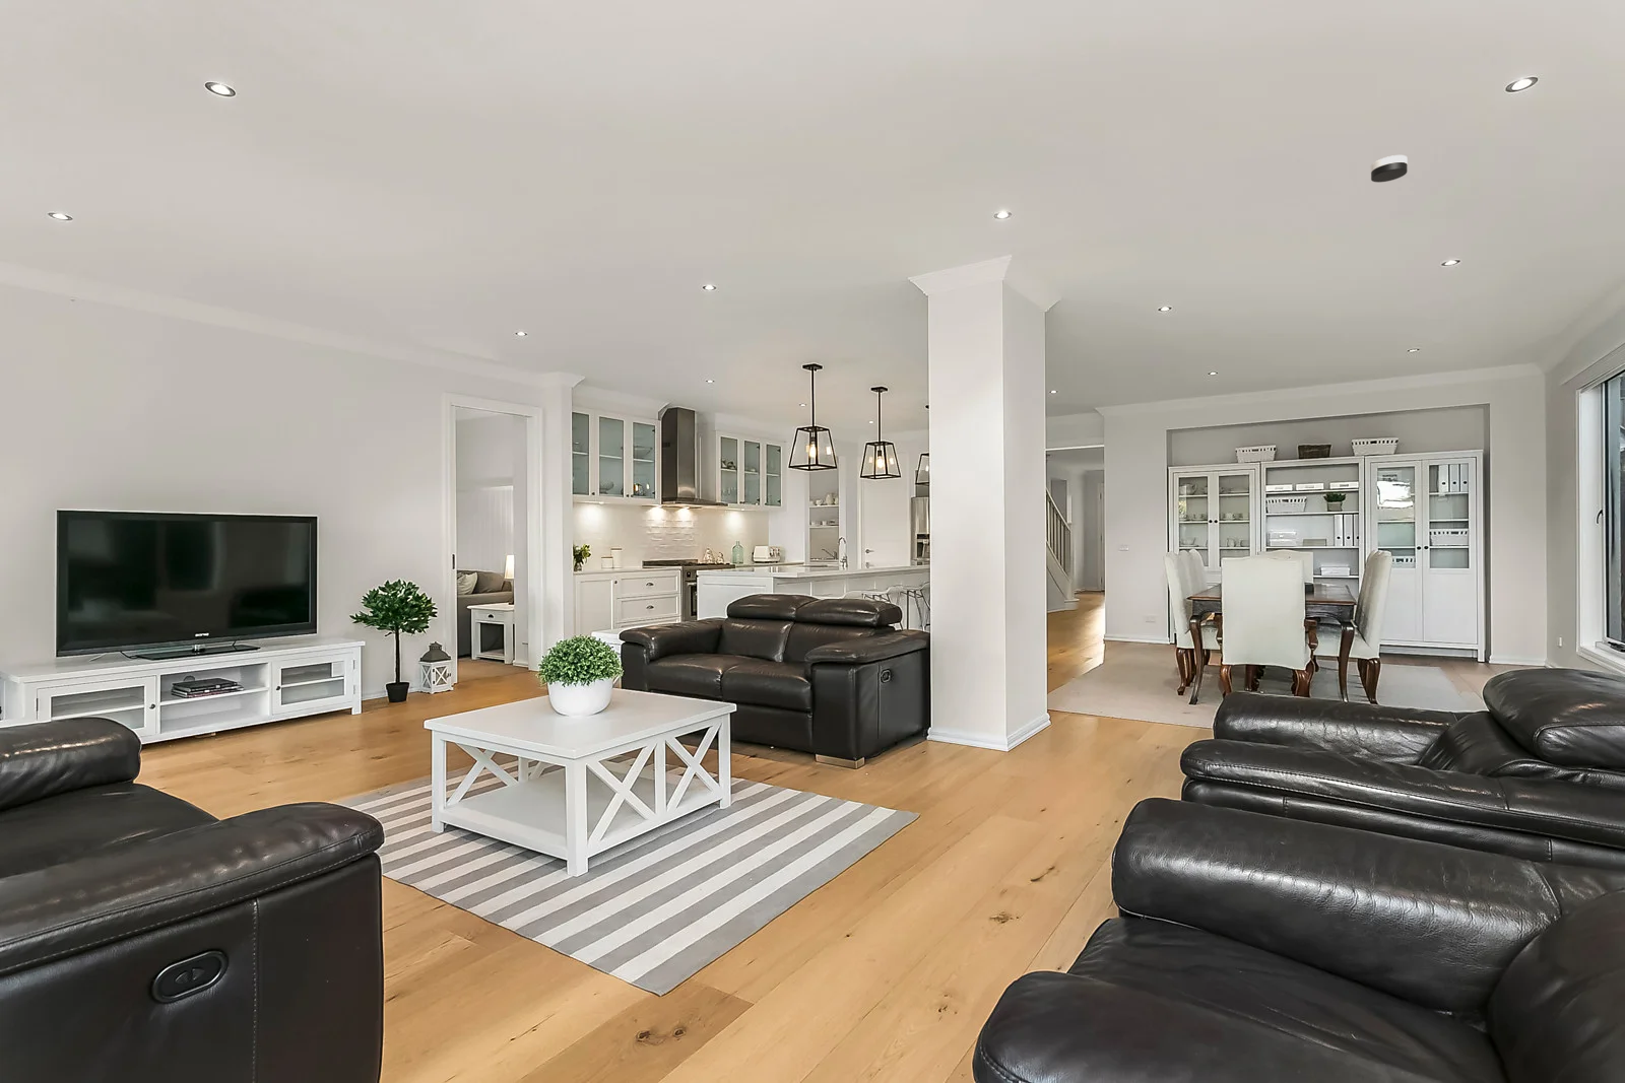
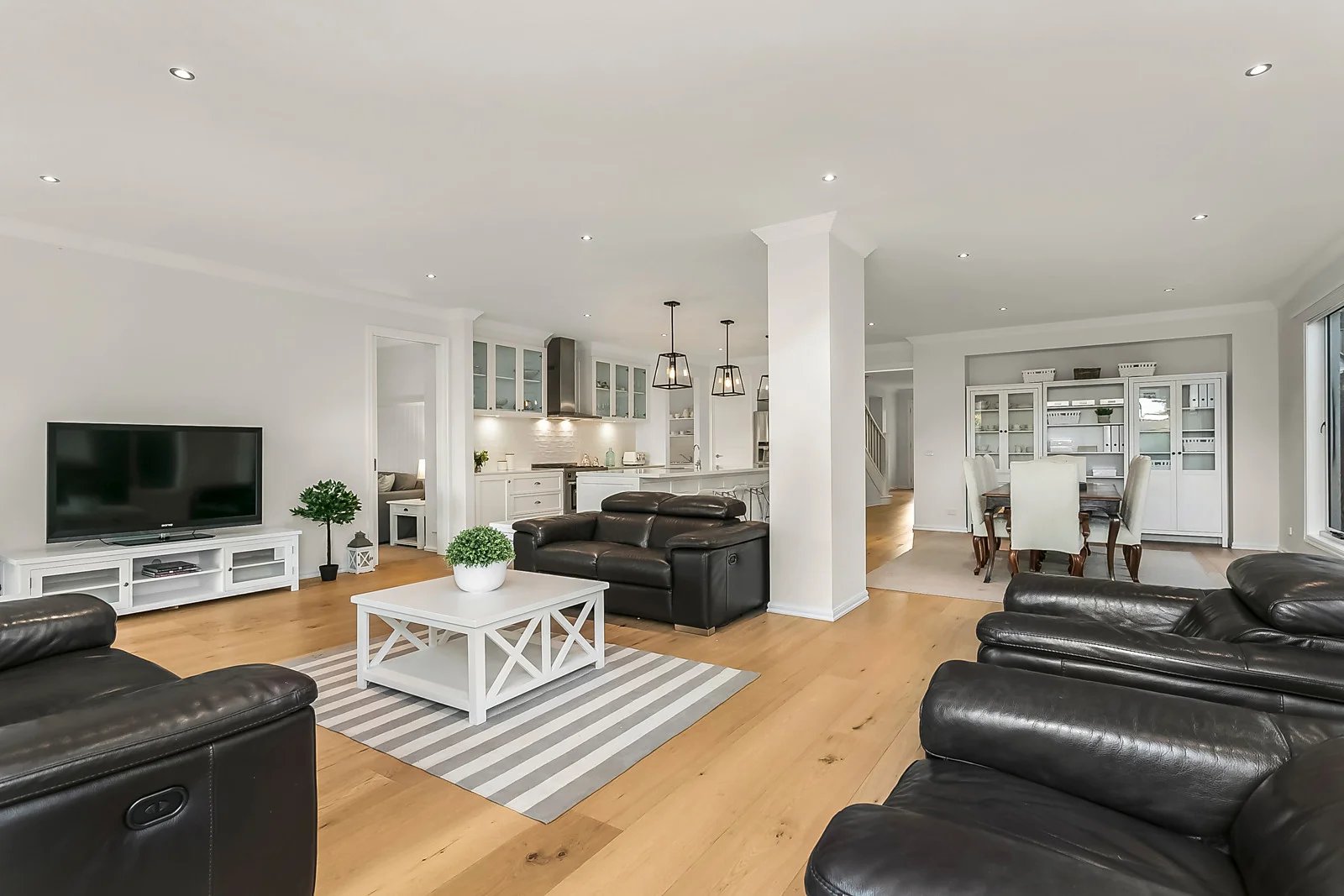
- smoke detector (1388, 168)
